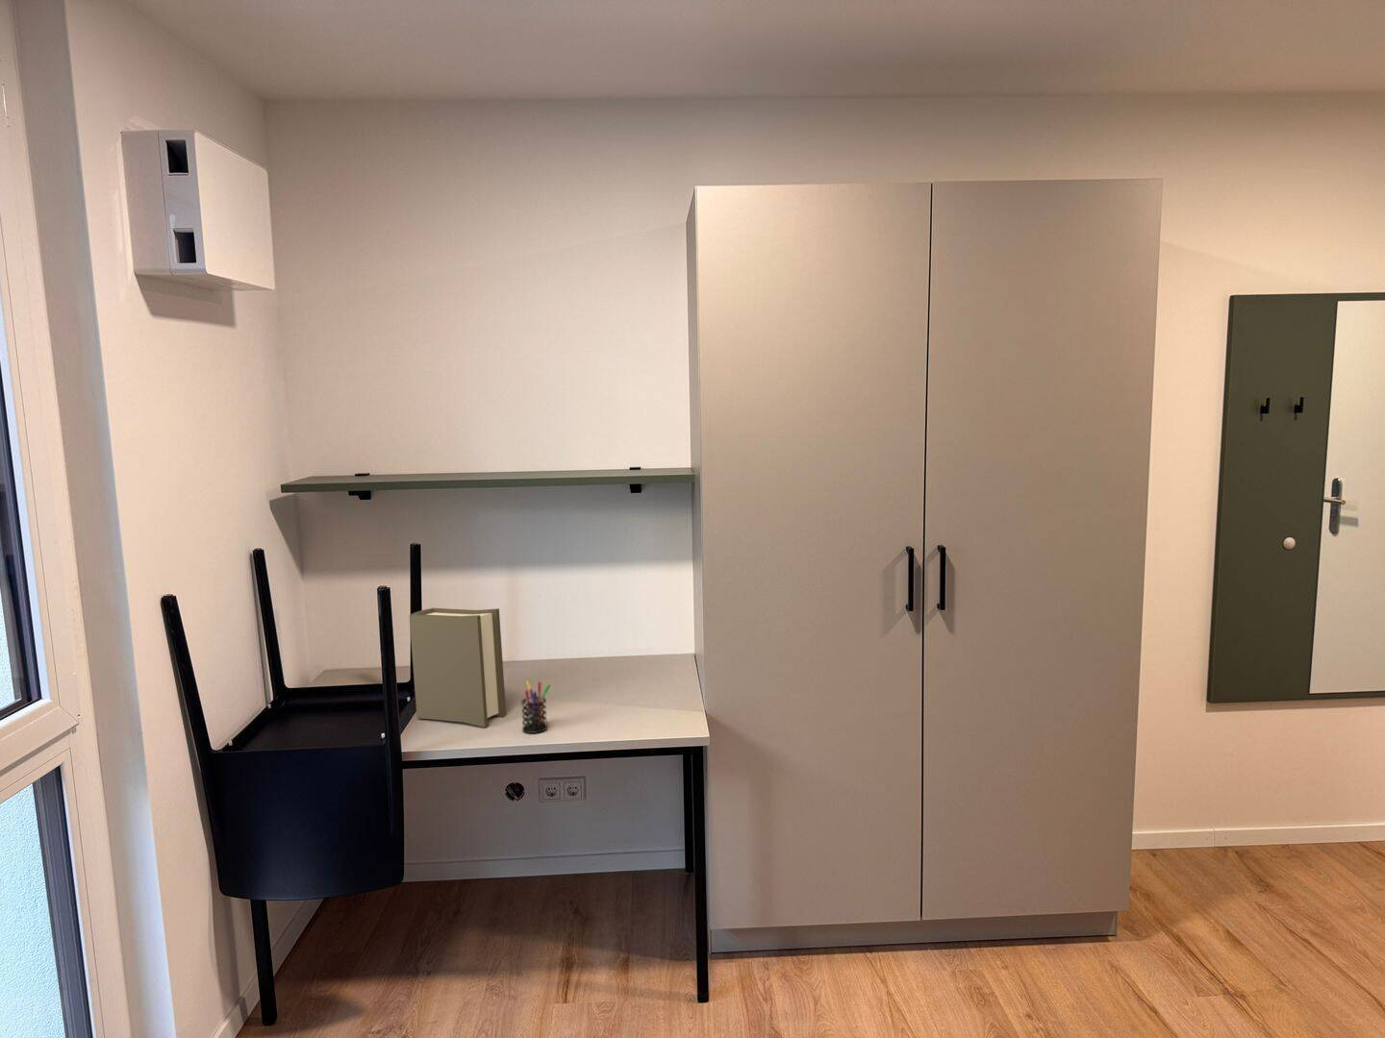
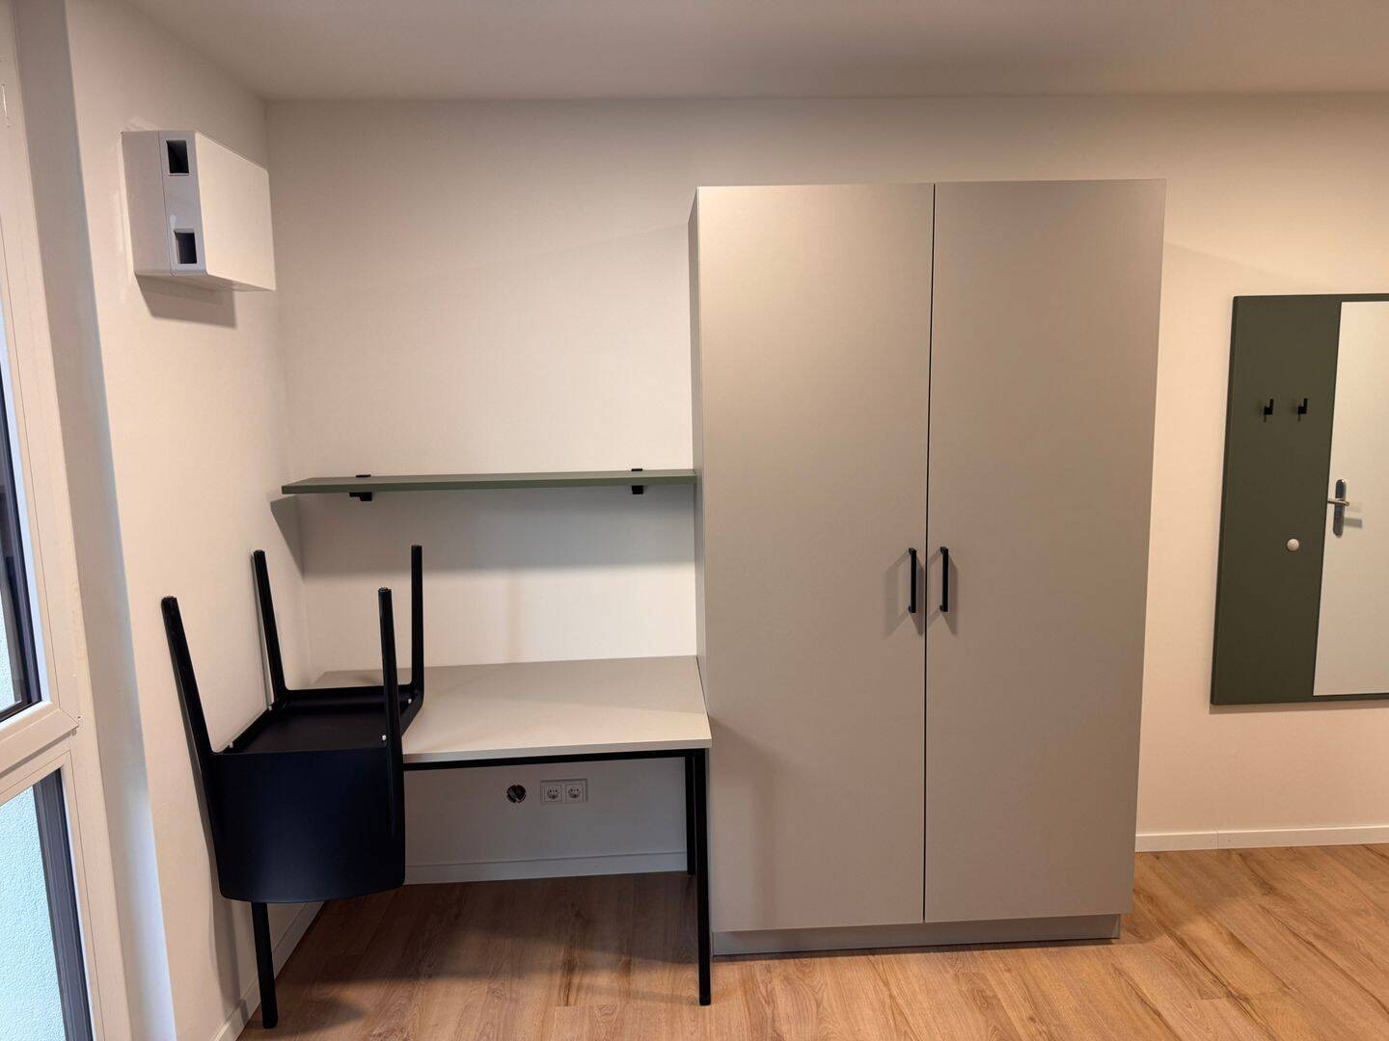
- pen holder (537, 703)
- book (456, 663)
